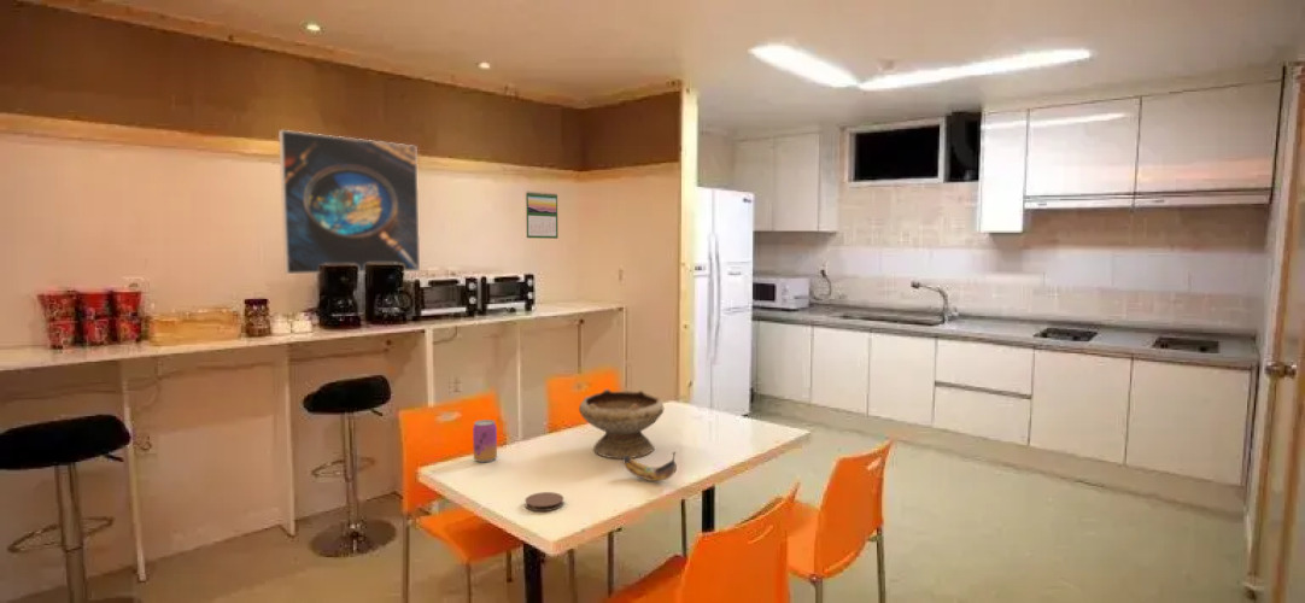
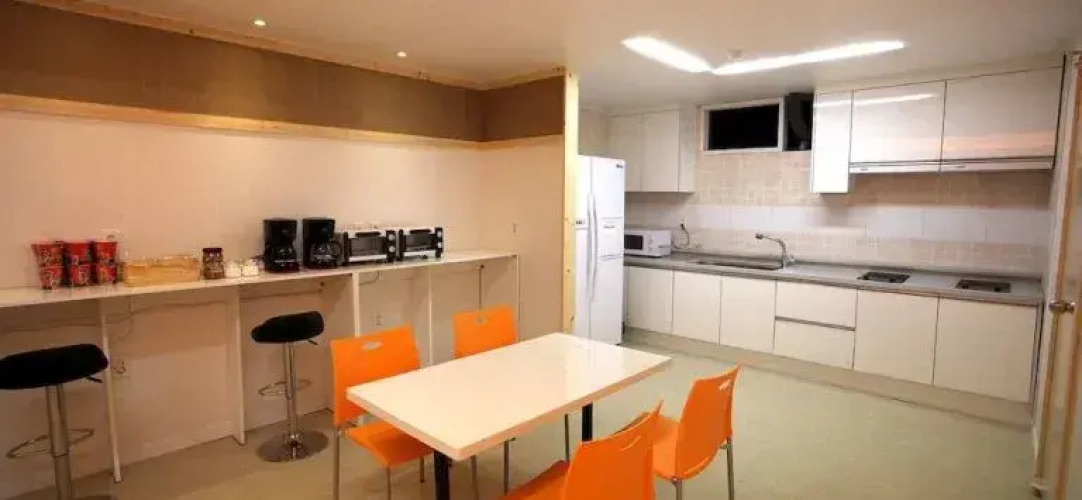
- calendar (542, 215)
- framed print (355, 205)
- banana (646, 466)
- coaster (544, 500)
- bowl (621, 422)
- beverage can (485, 440)
